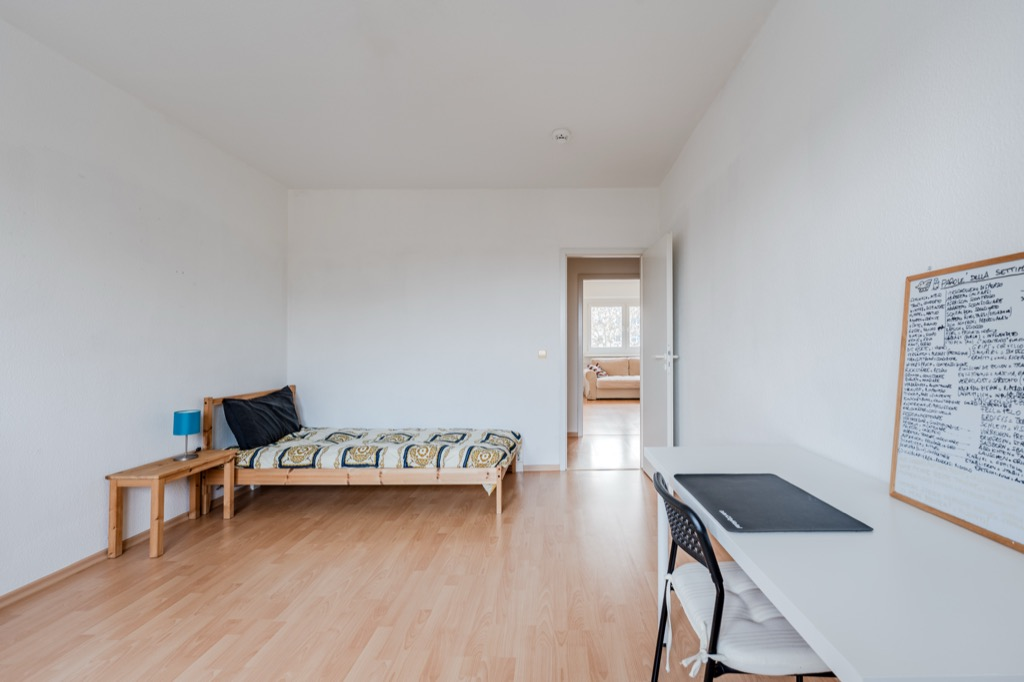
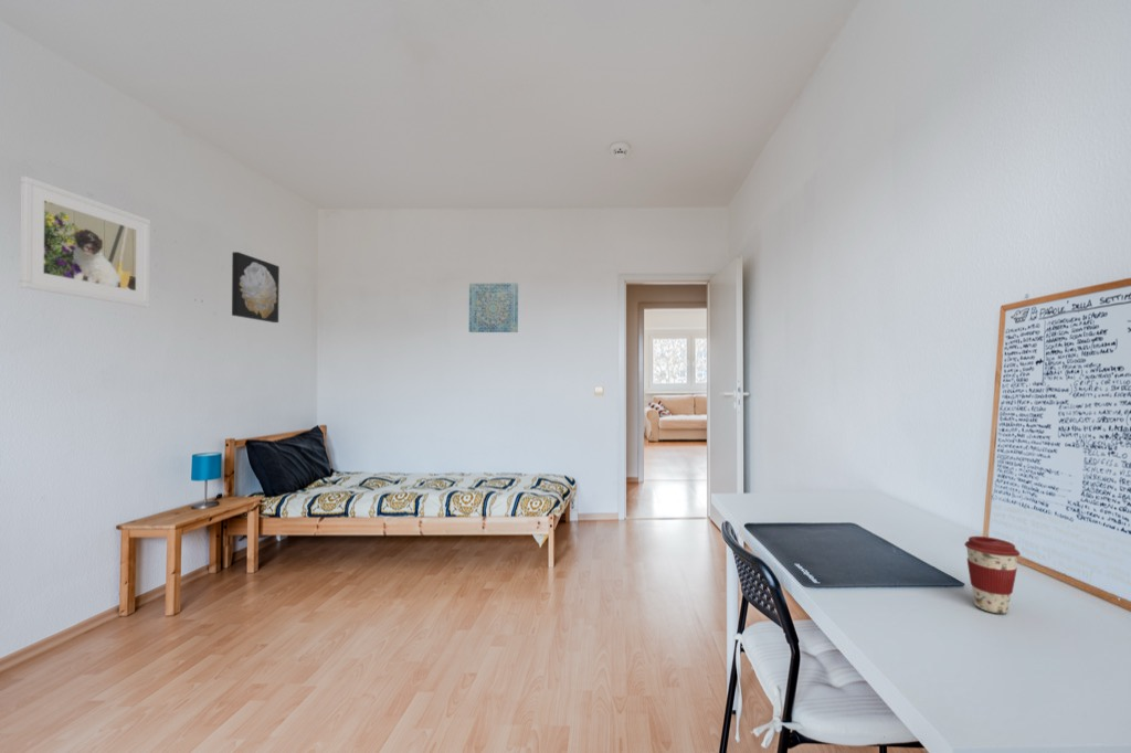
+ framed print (93, 250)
+ coffee cup (991, 574)
+ wall art (256, 289)
+ wall art (493, 307)
